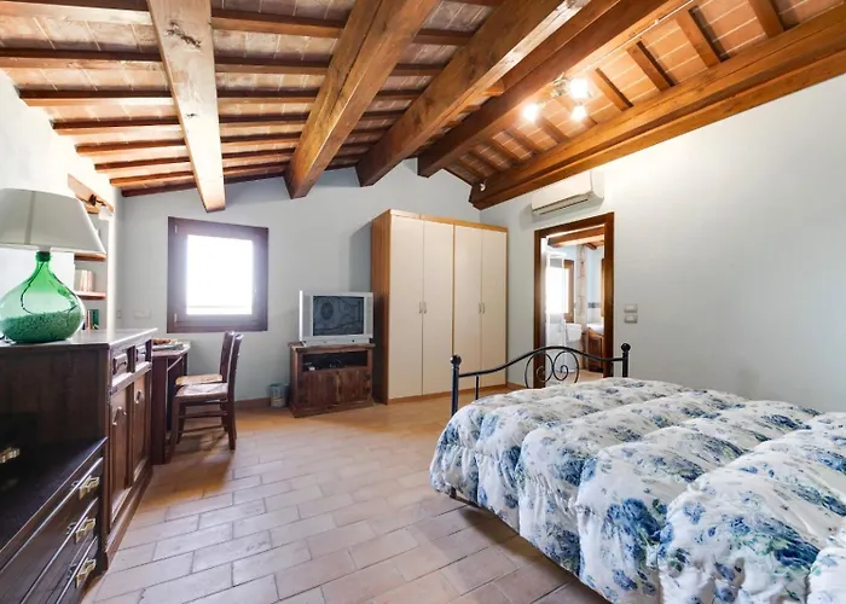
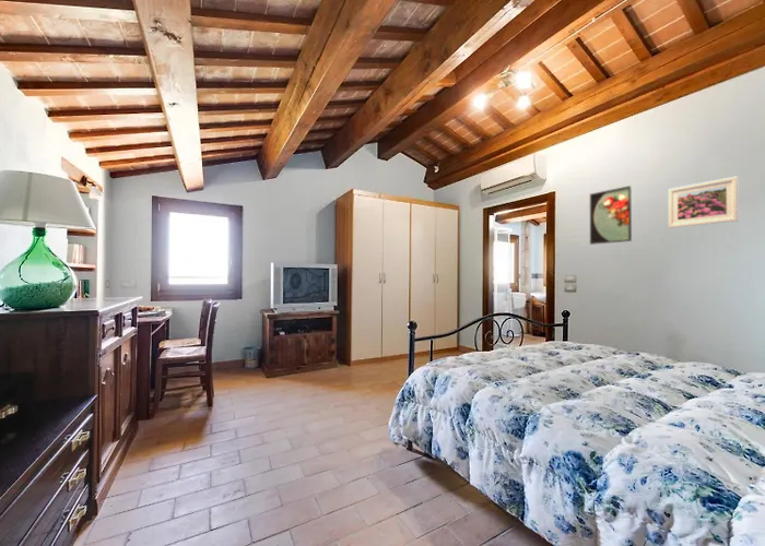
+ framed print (609, 216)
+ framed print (701, 203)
